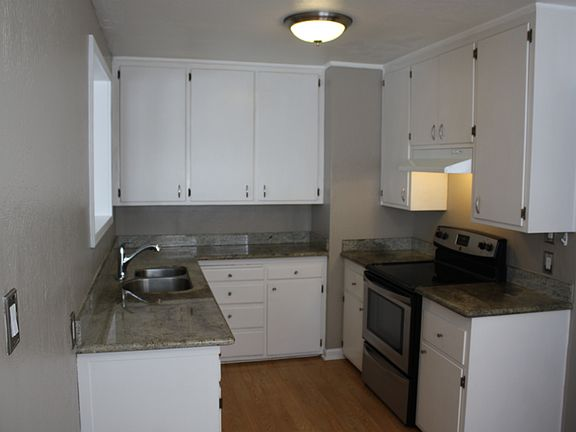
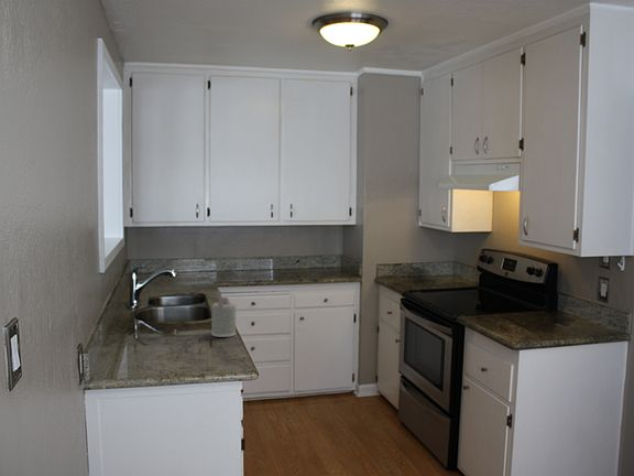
+ soap dispenser (222, 312)
